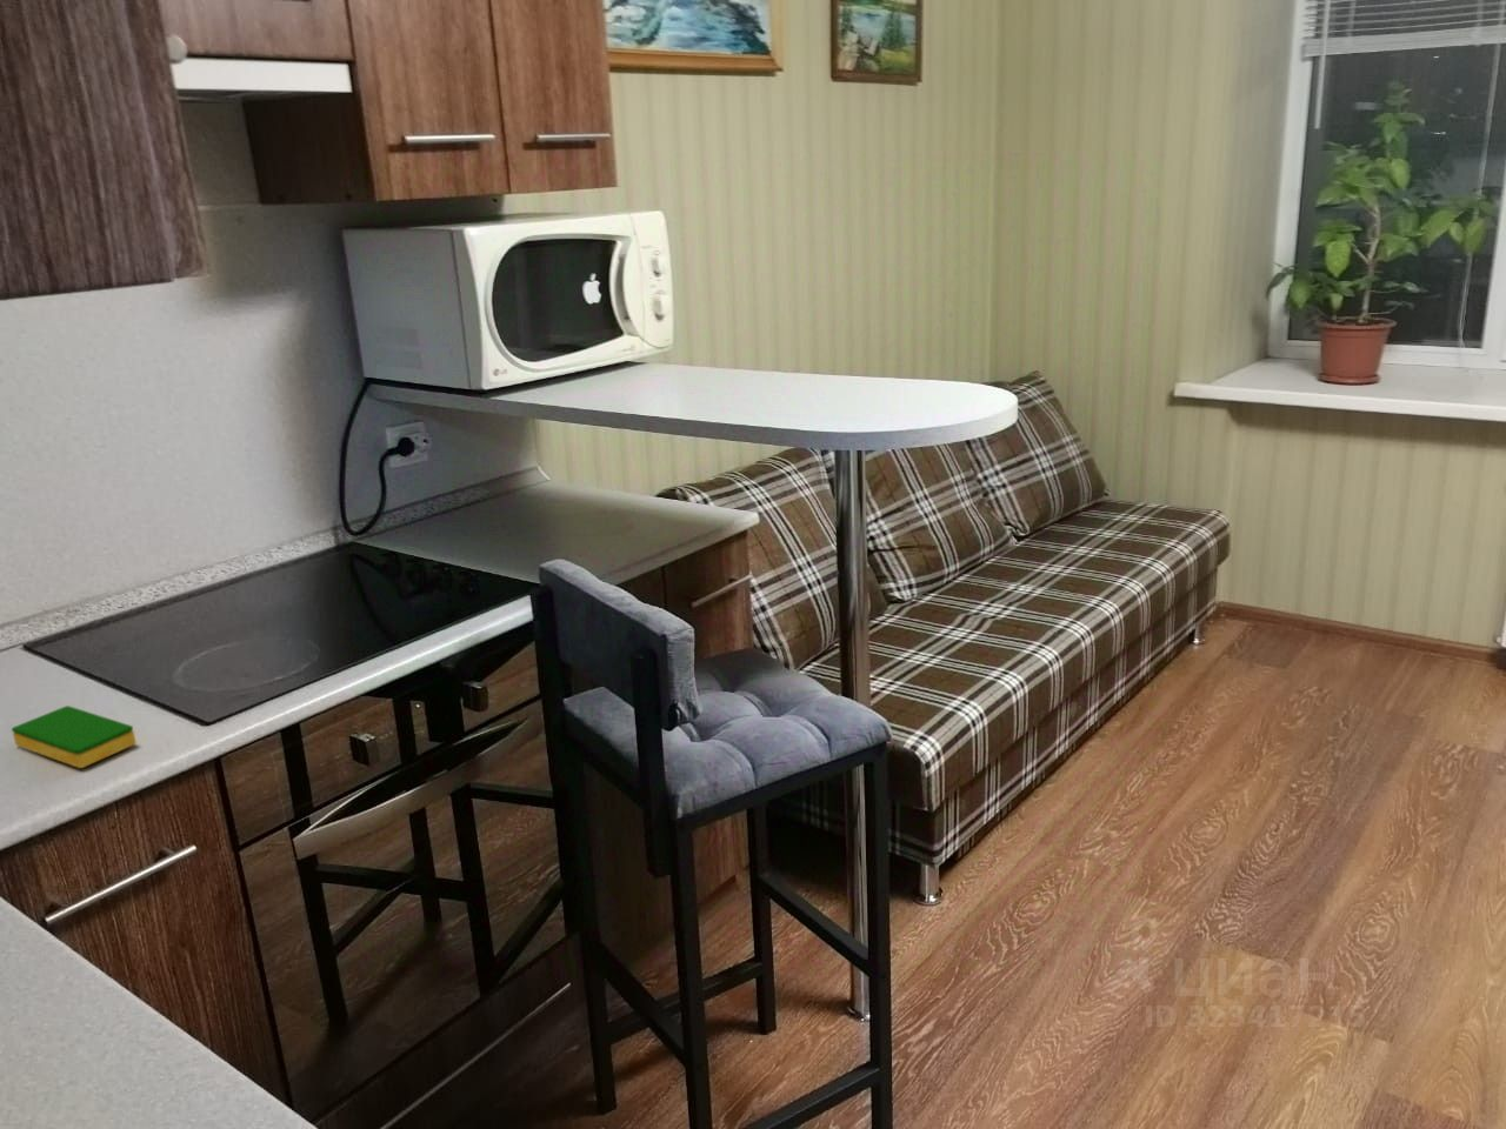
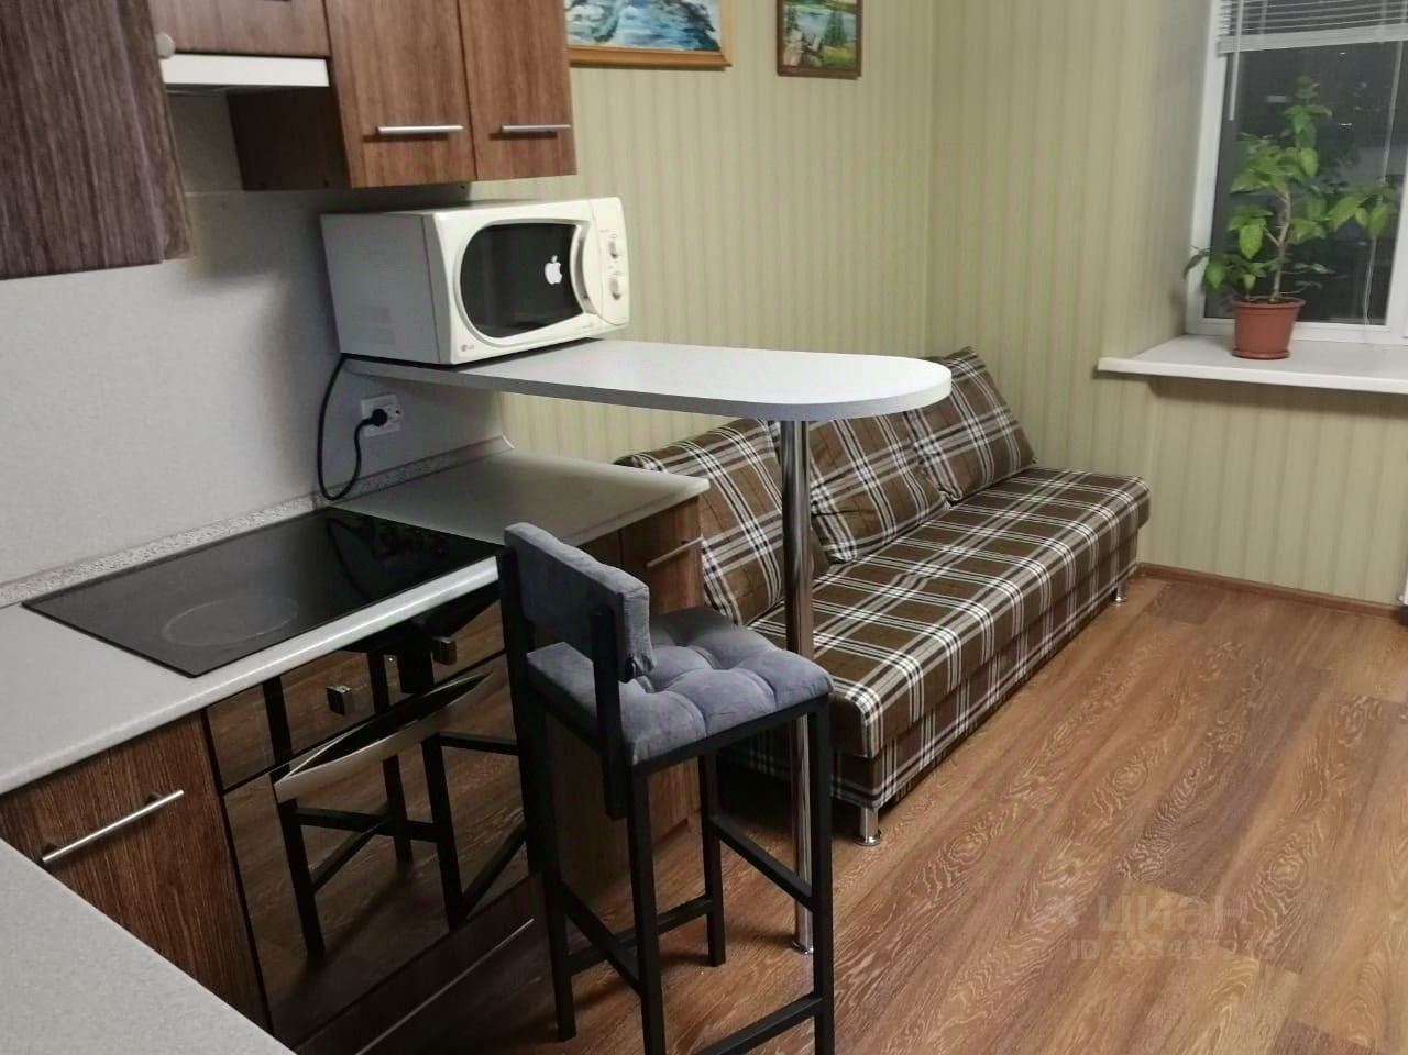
- dish sponge (74, 735)
